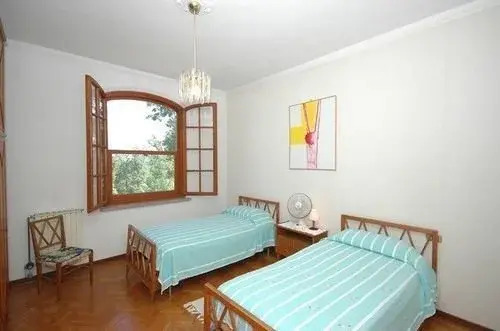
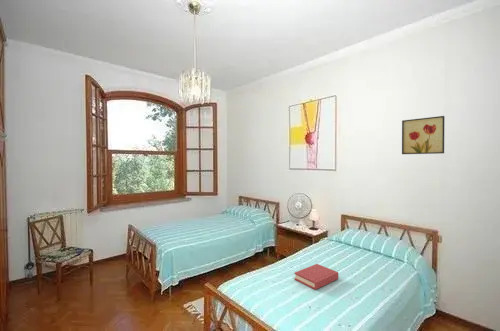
+ hardback book (316, 275)
+ wall art (422, 136)
